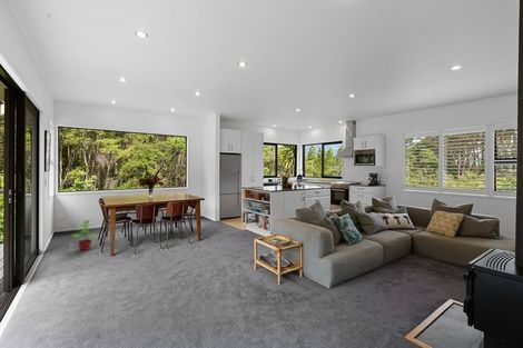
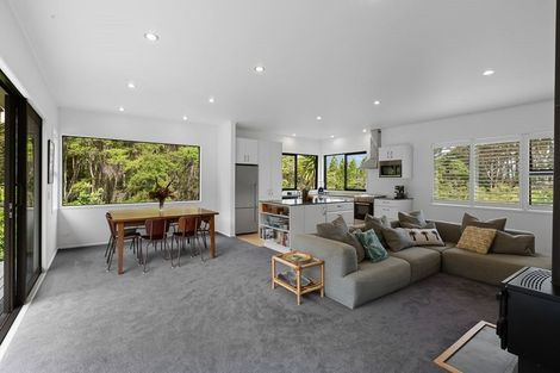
- potted plant (85, 233)
